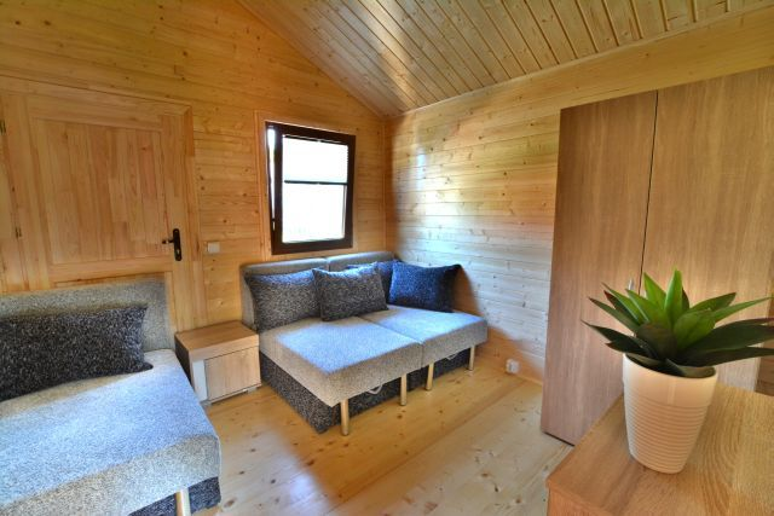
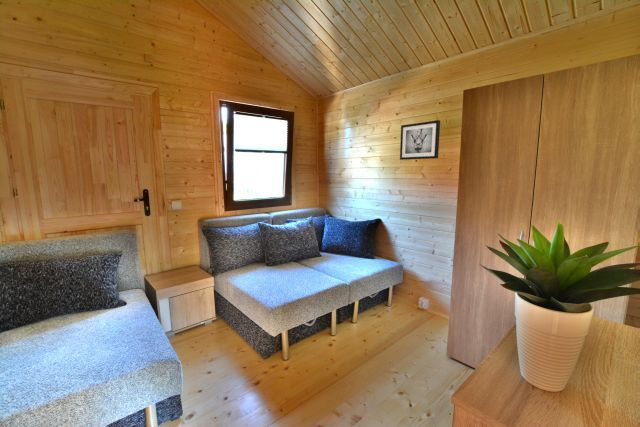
+ wall art (418, 141)
